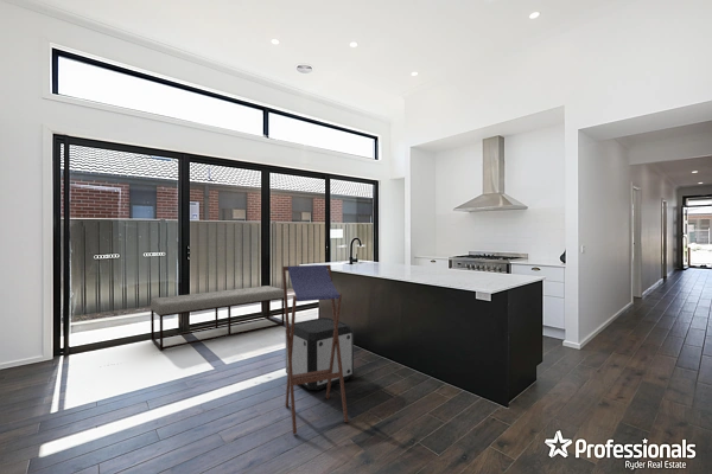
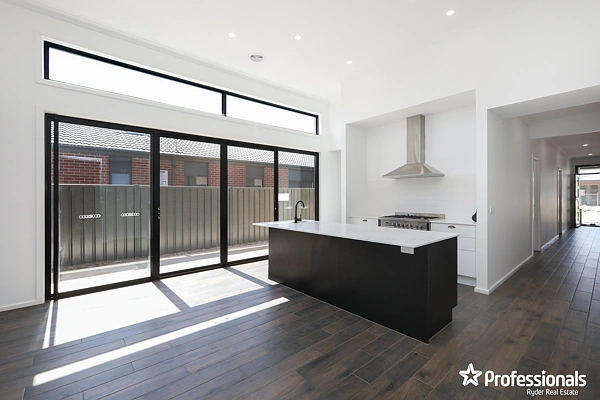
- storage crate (319, 351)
- stool (332, 340)
- bench (217, 312)
